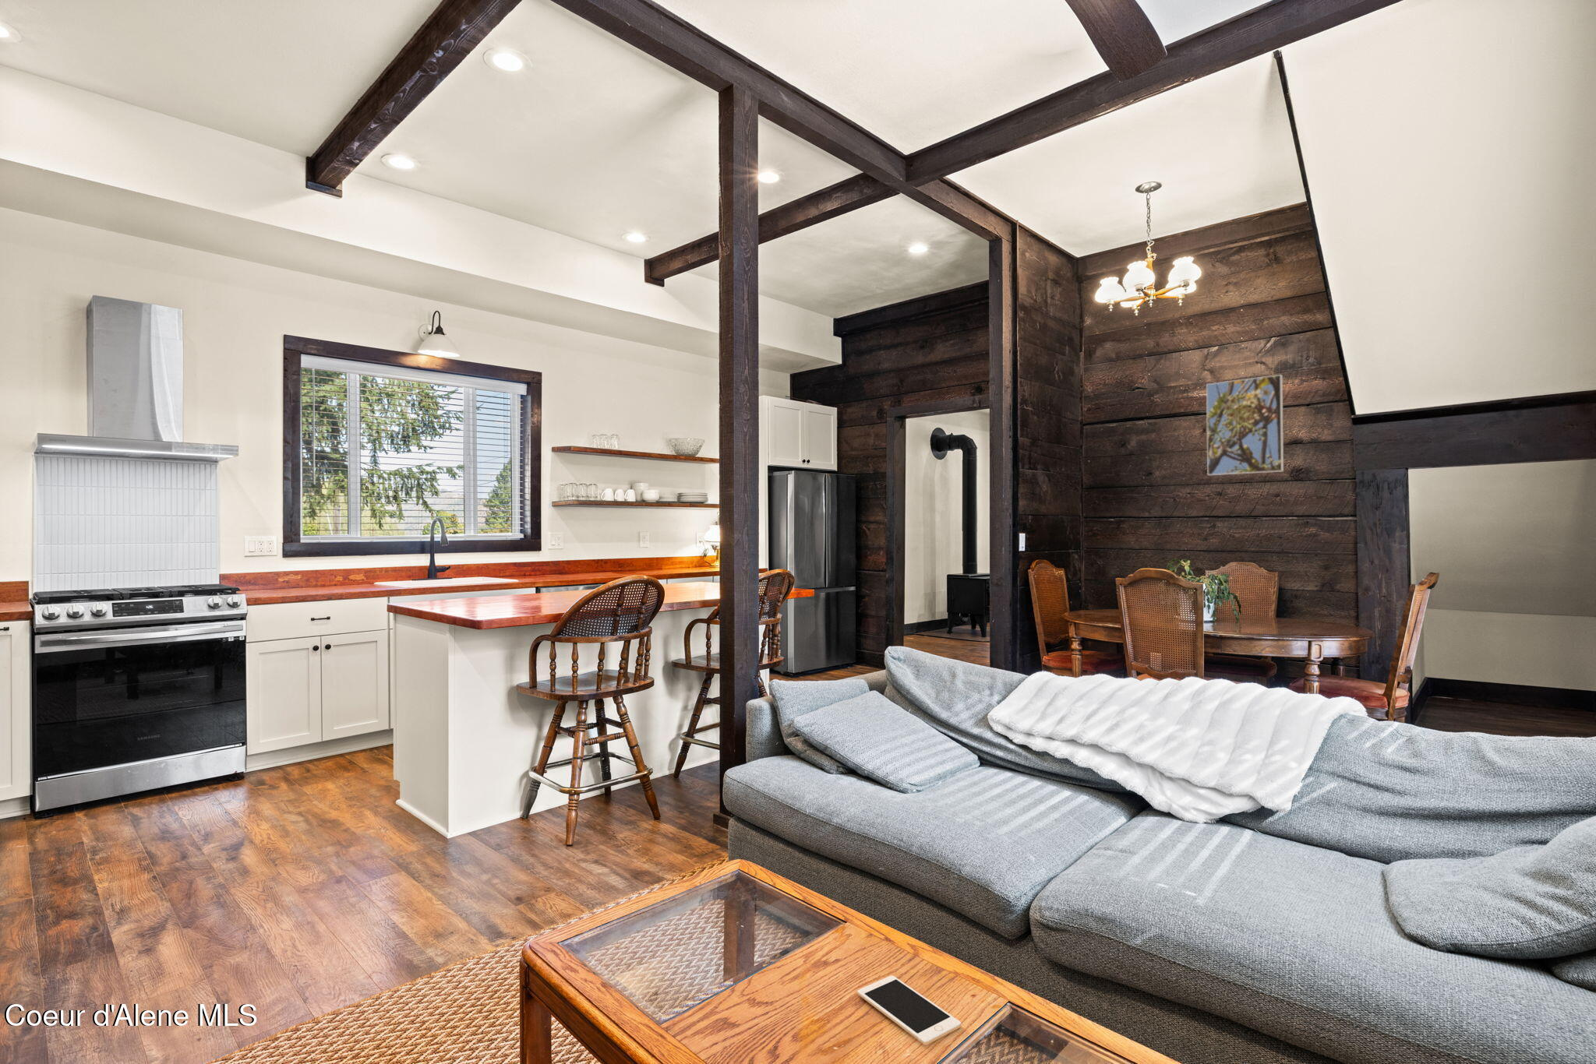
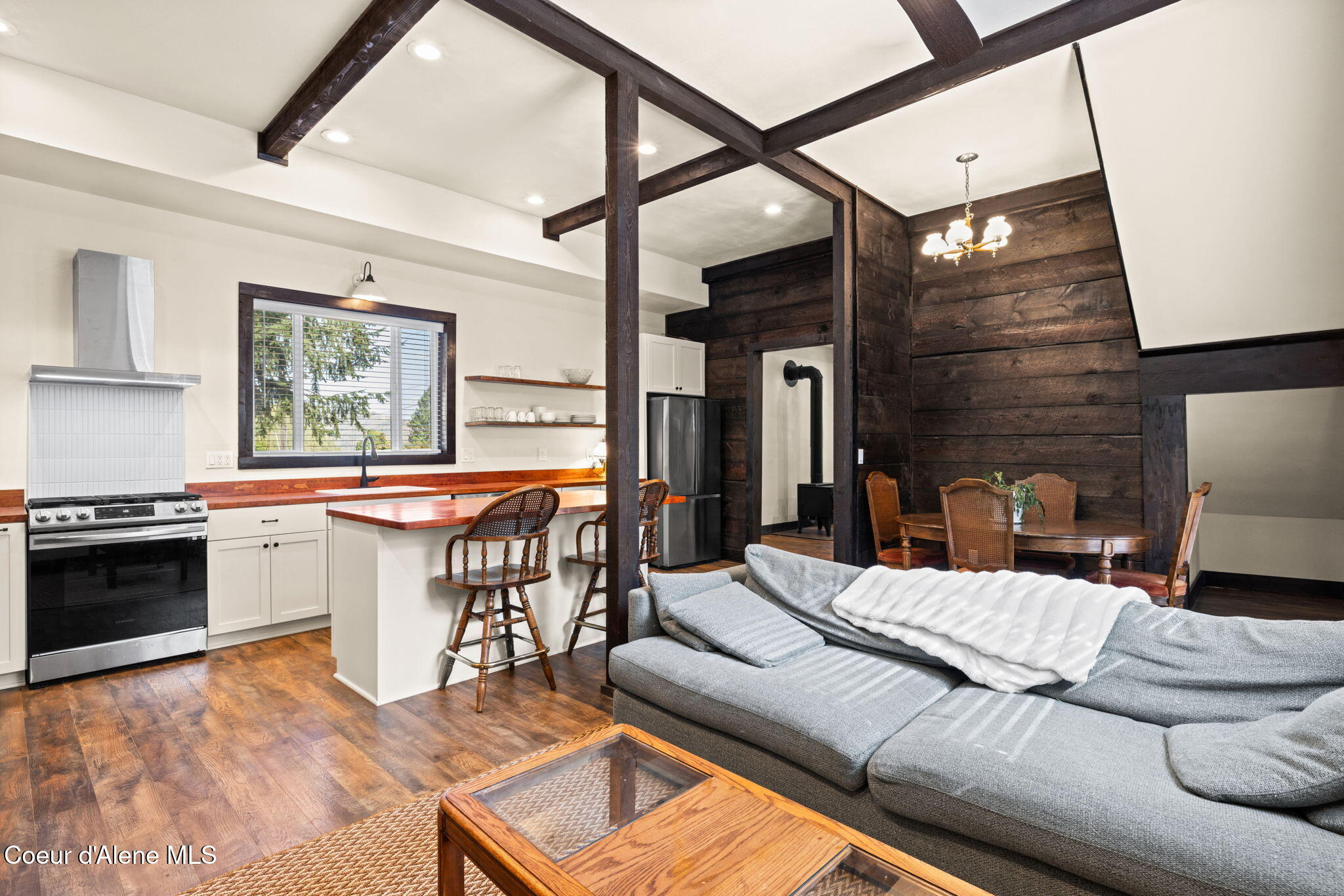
- cell phone (907, 1008)
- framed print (1243, 426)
